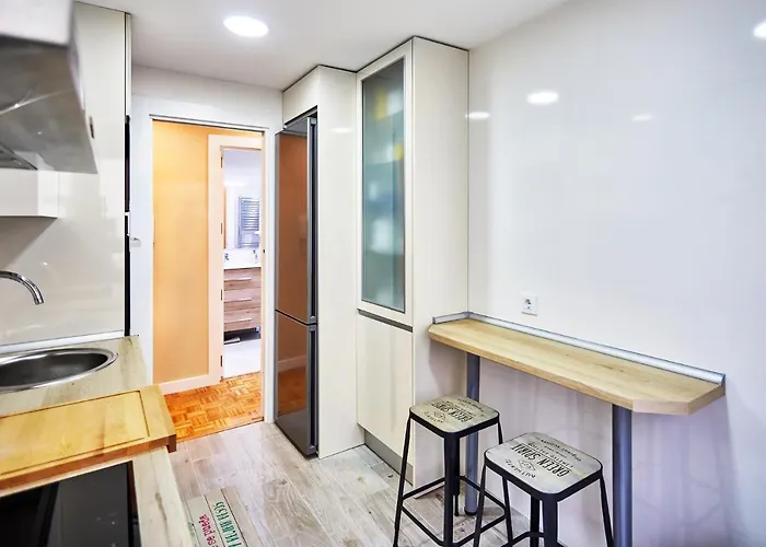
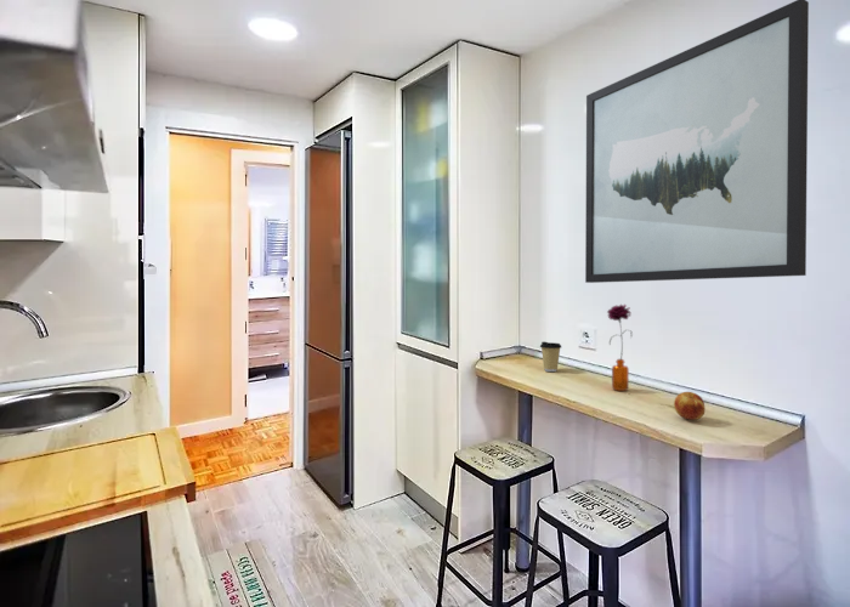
+ fruit (688, 405)
+ wall art (675, 169)
+ coffee cup (550, 356)
+ flower (622, 346)
